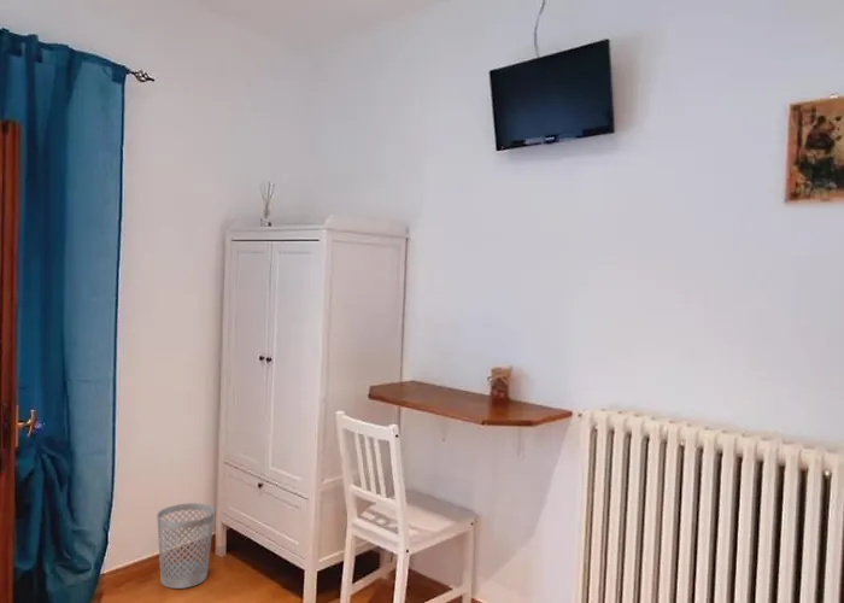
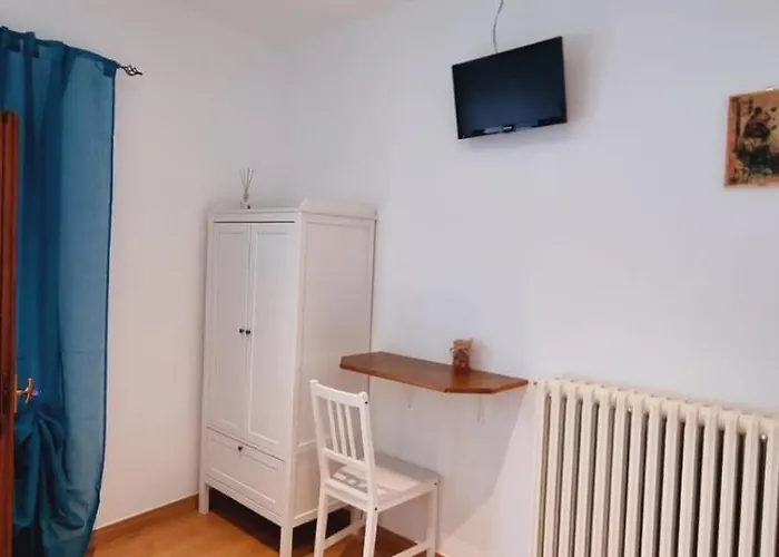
- wastebasket (186, 545)
